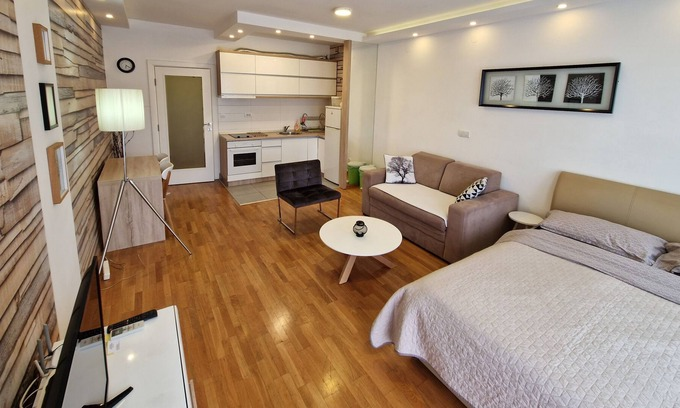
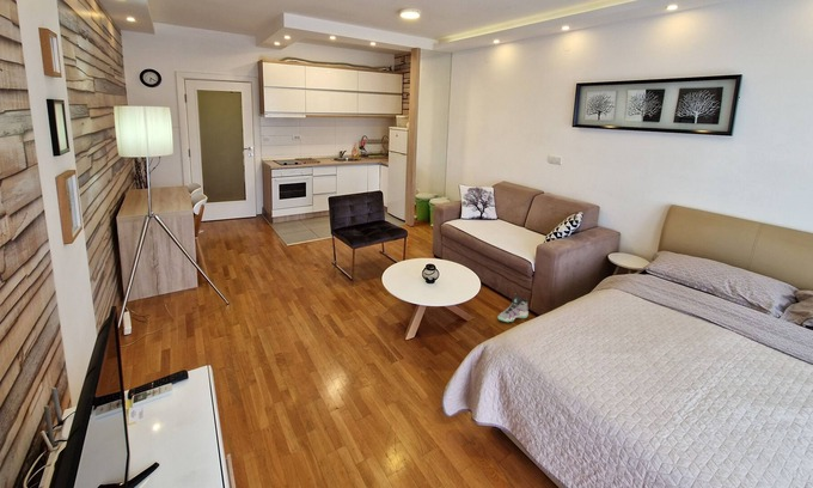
+ sneaker (513, 306)
